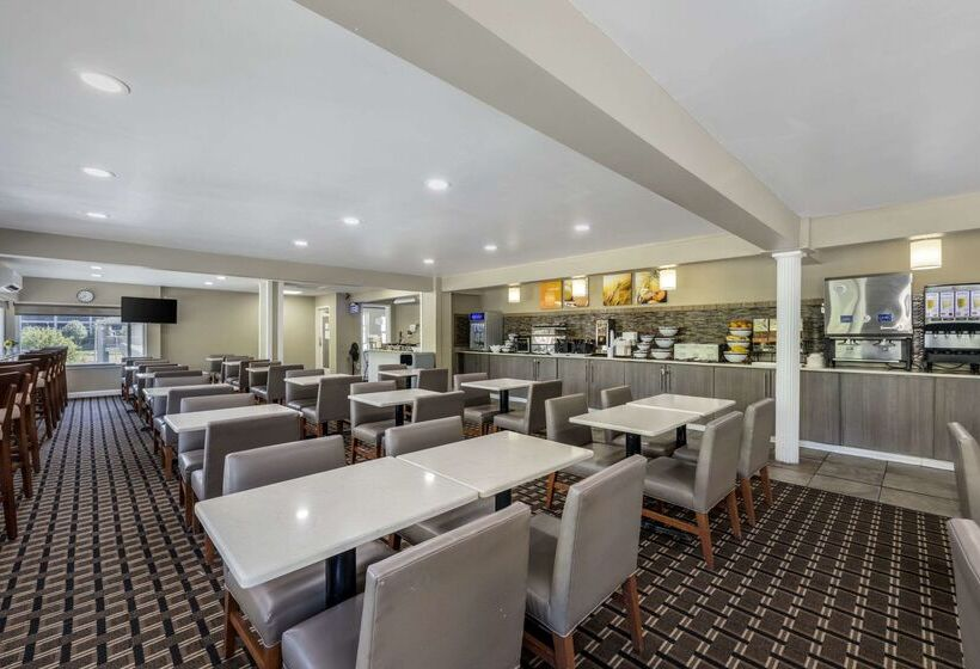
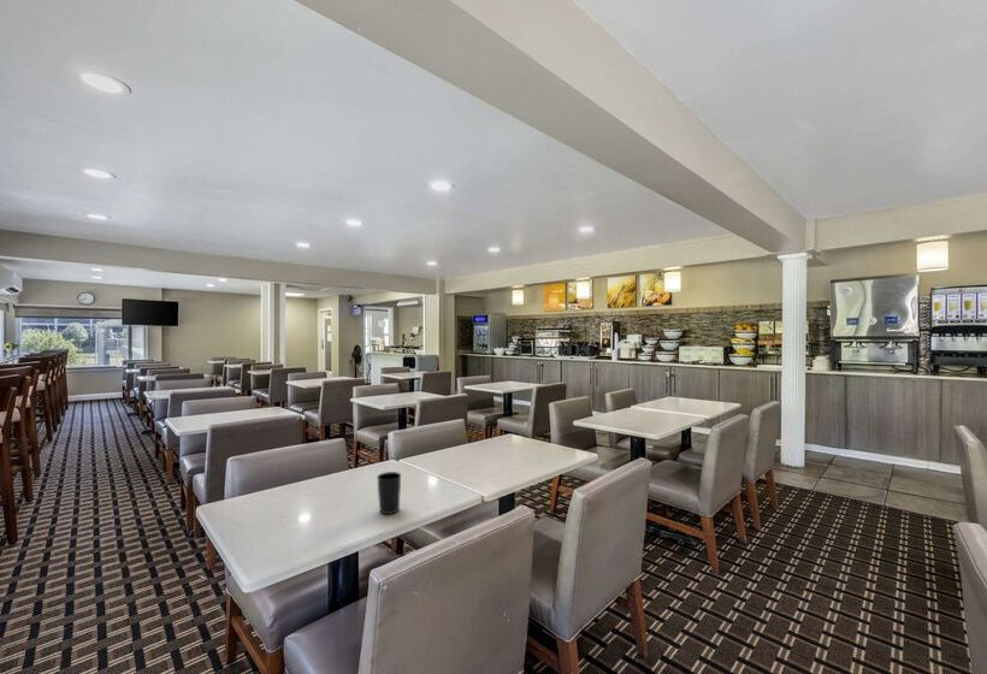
+ cup (389, 492)
